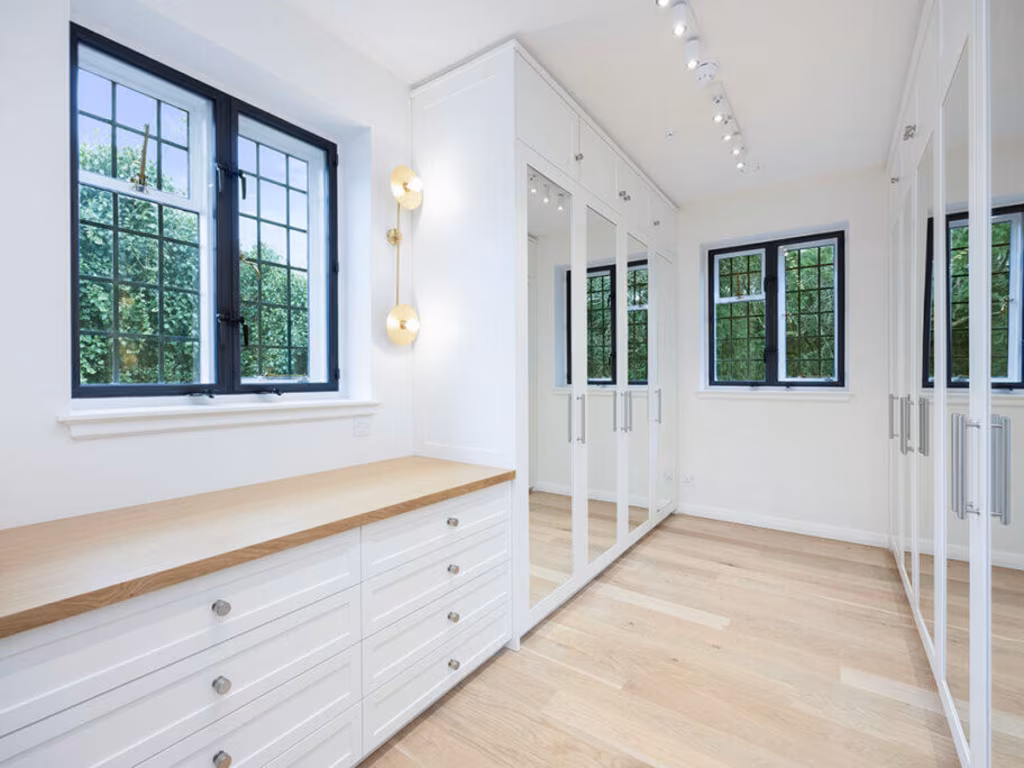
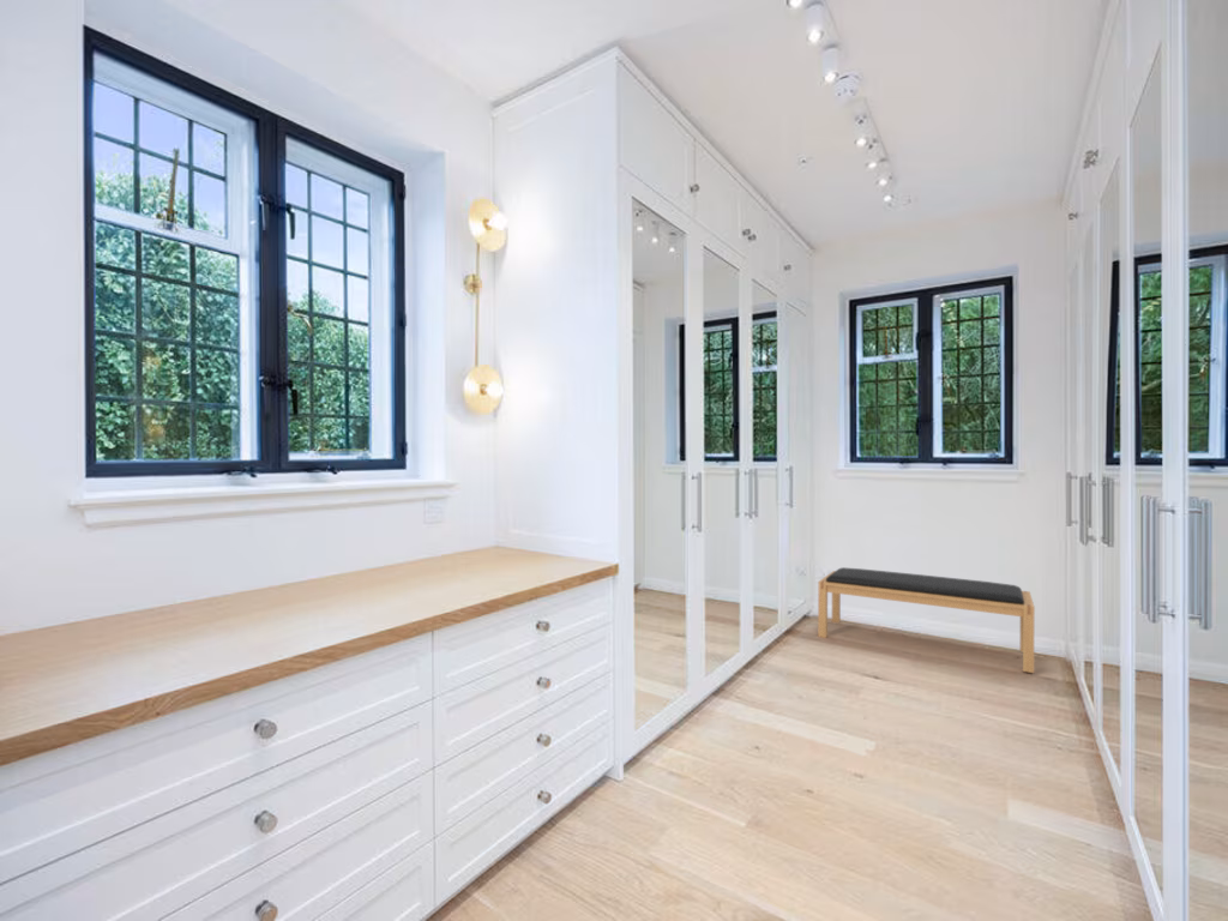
+ bench (920, 603)
